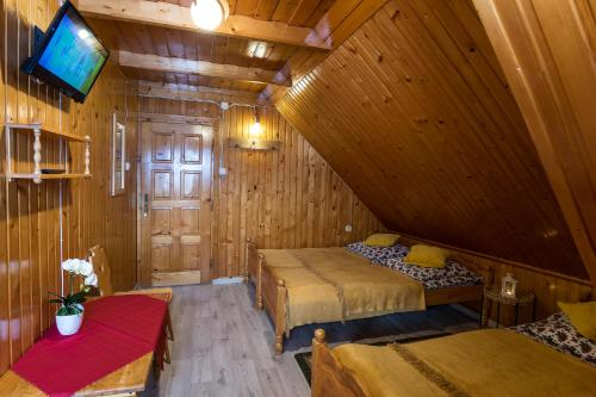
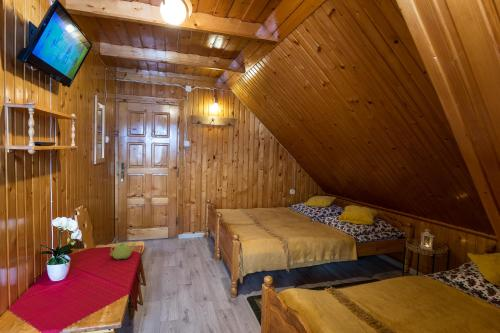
+ teapot (123, 250)
